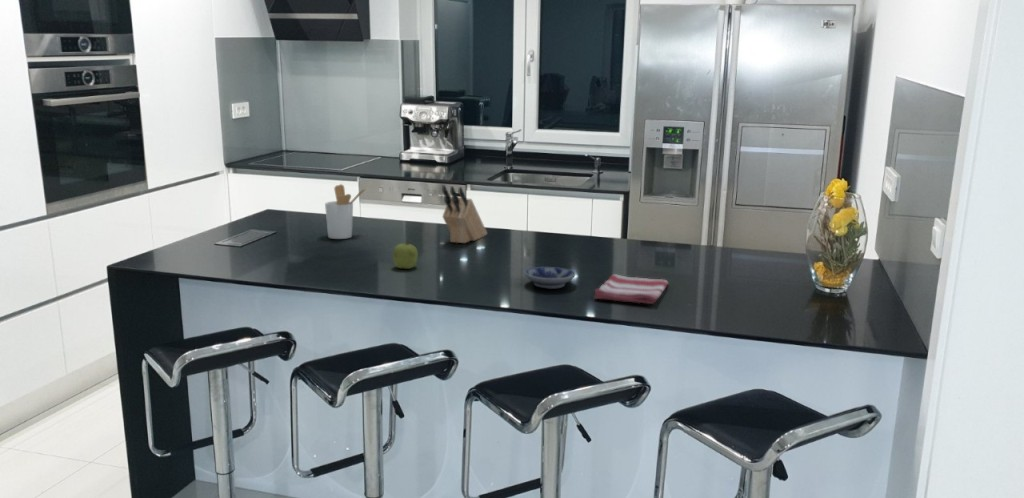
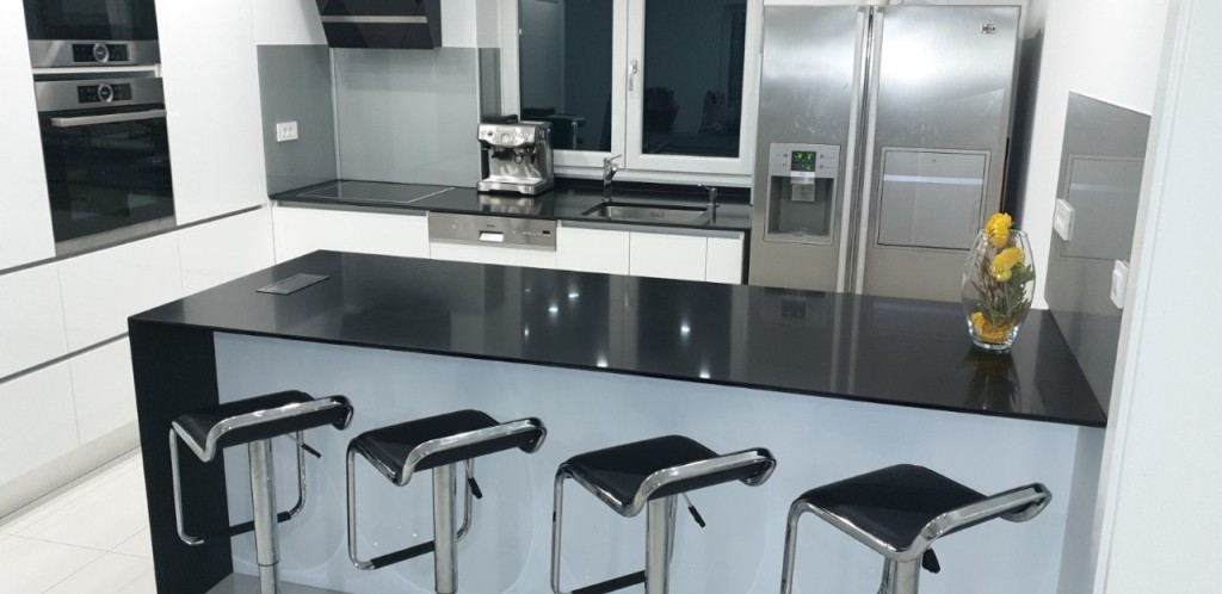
- utensil holder (346, 211)
- fruit (405, 254)
- dish towel (632, 287)
- bowl (549, 278)
- knife block (463, 211)
